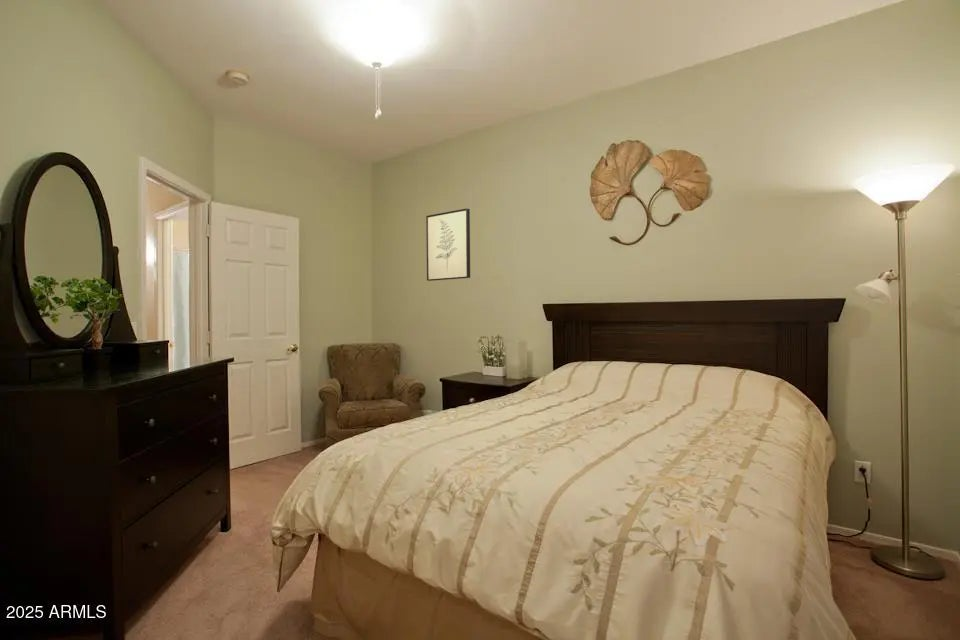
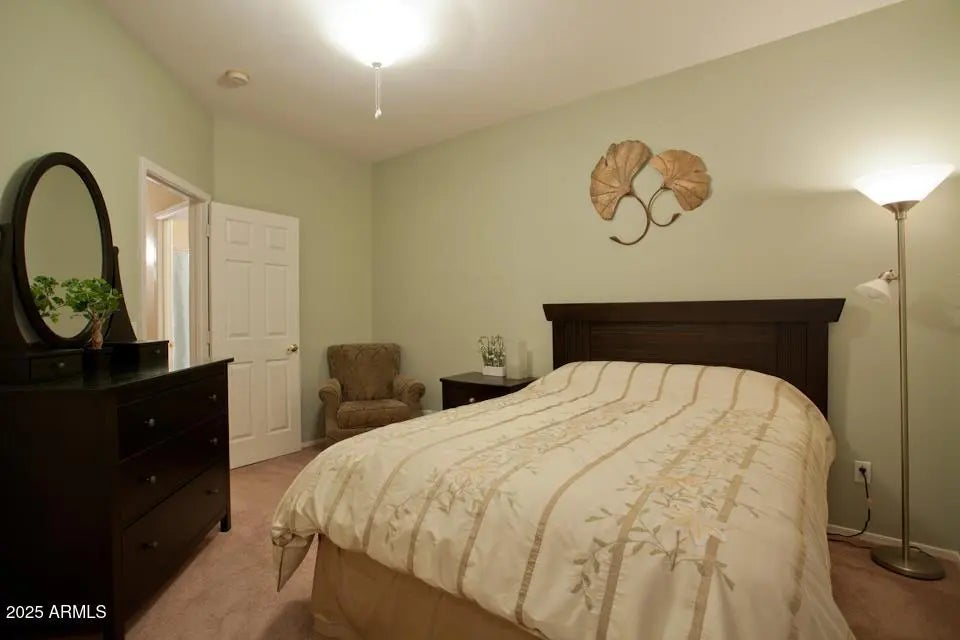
- wall art (447, 245)
